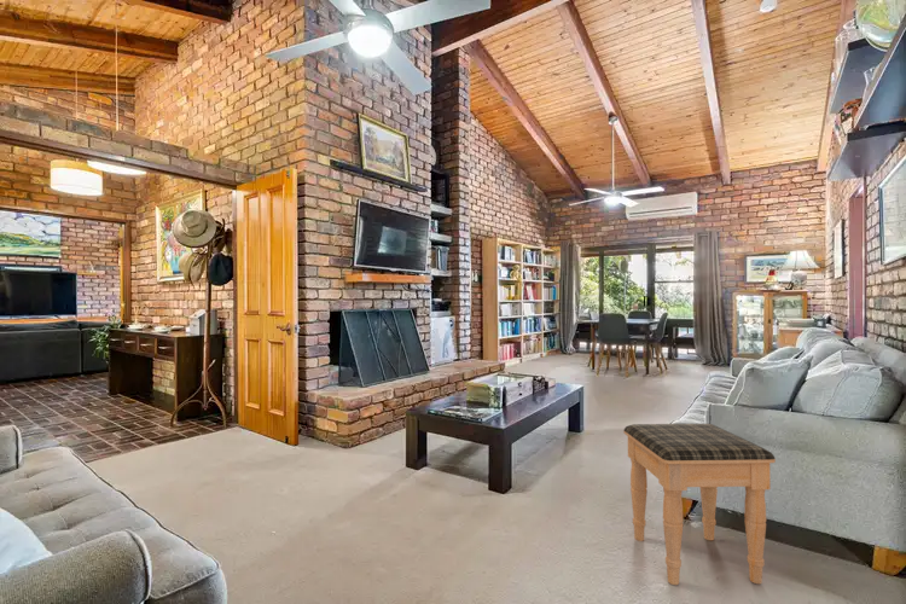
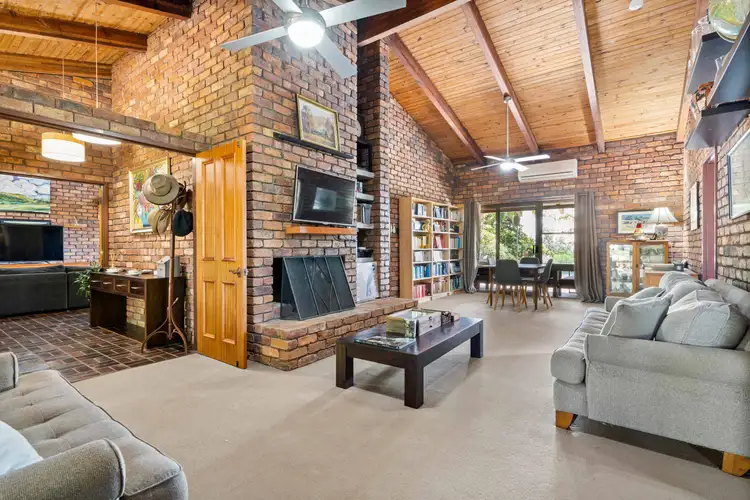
- footstool (686, 489)
